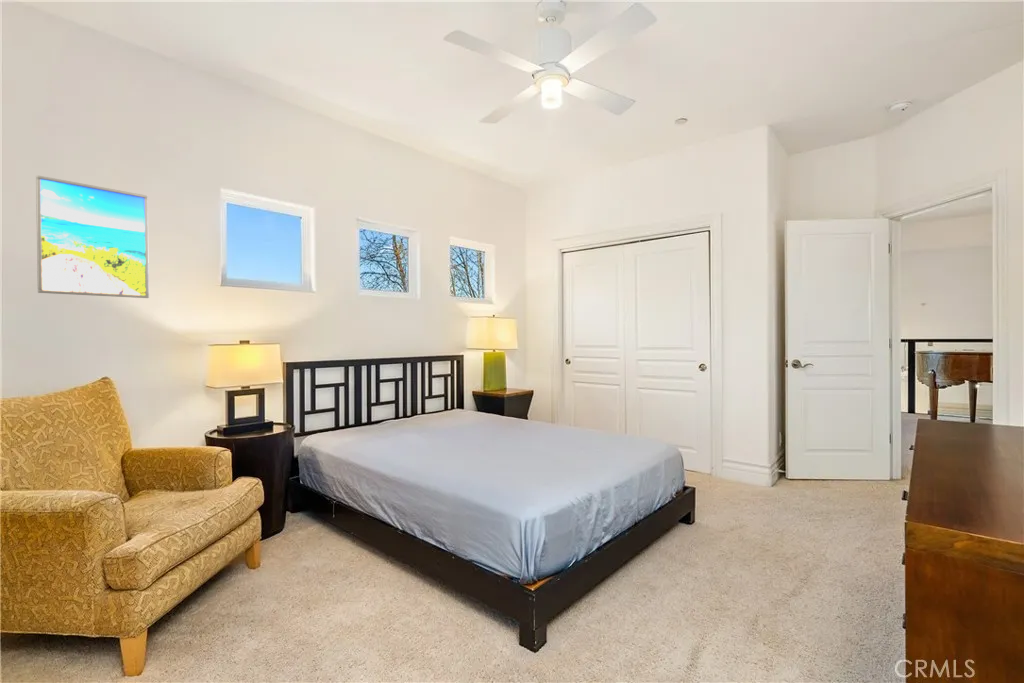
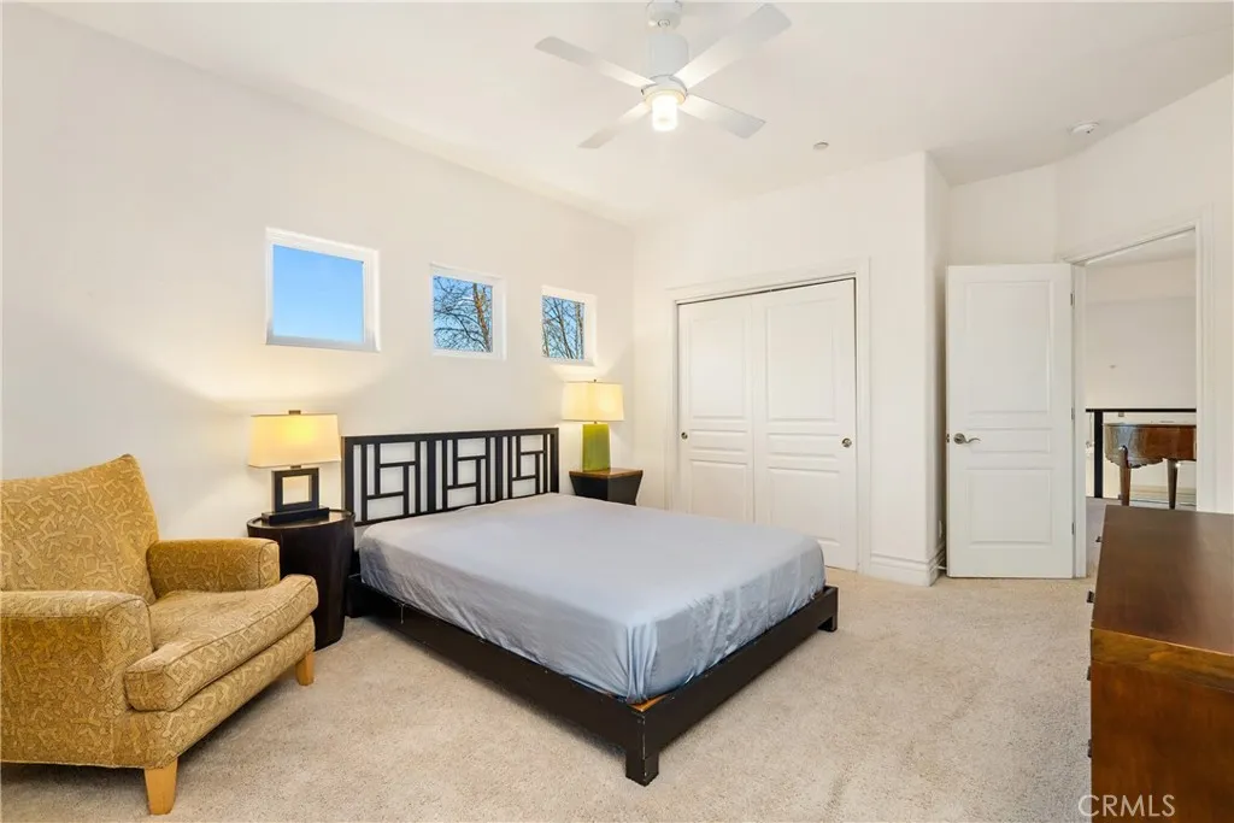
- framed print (96, 241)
